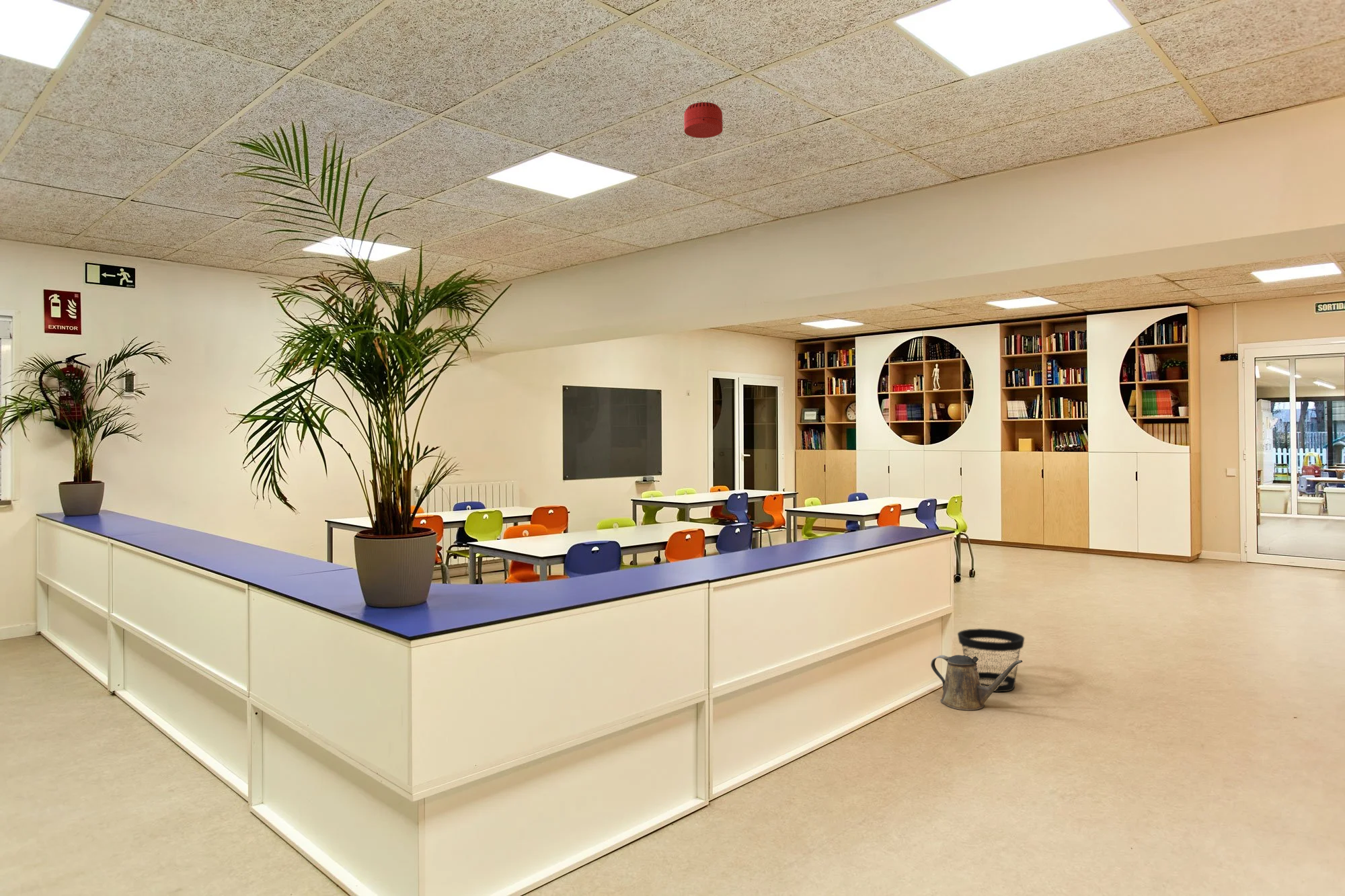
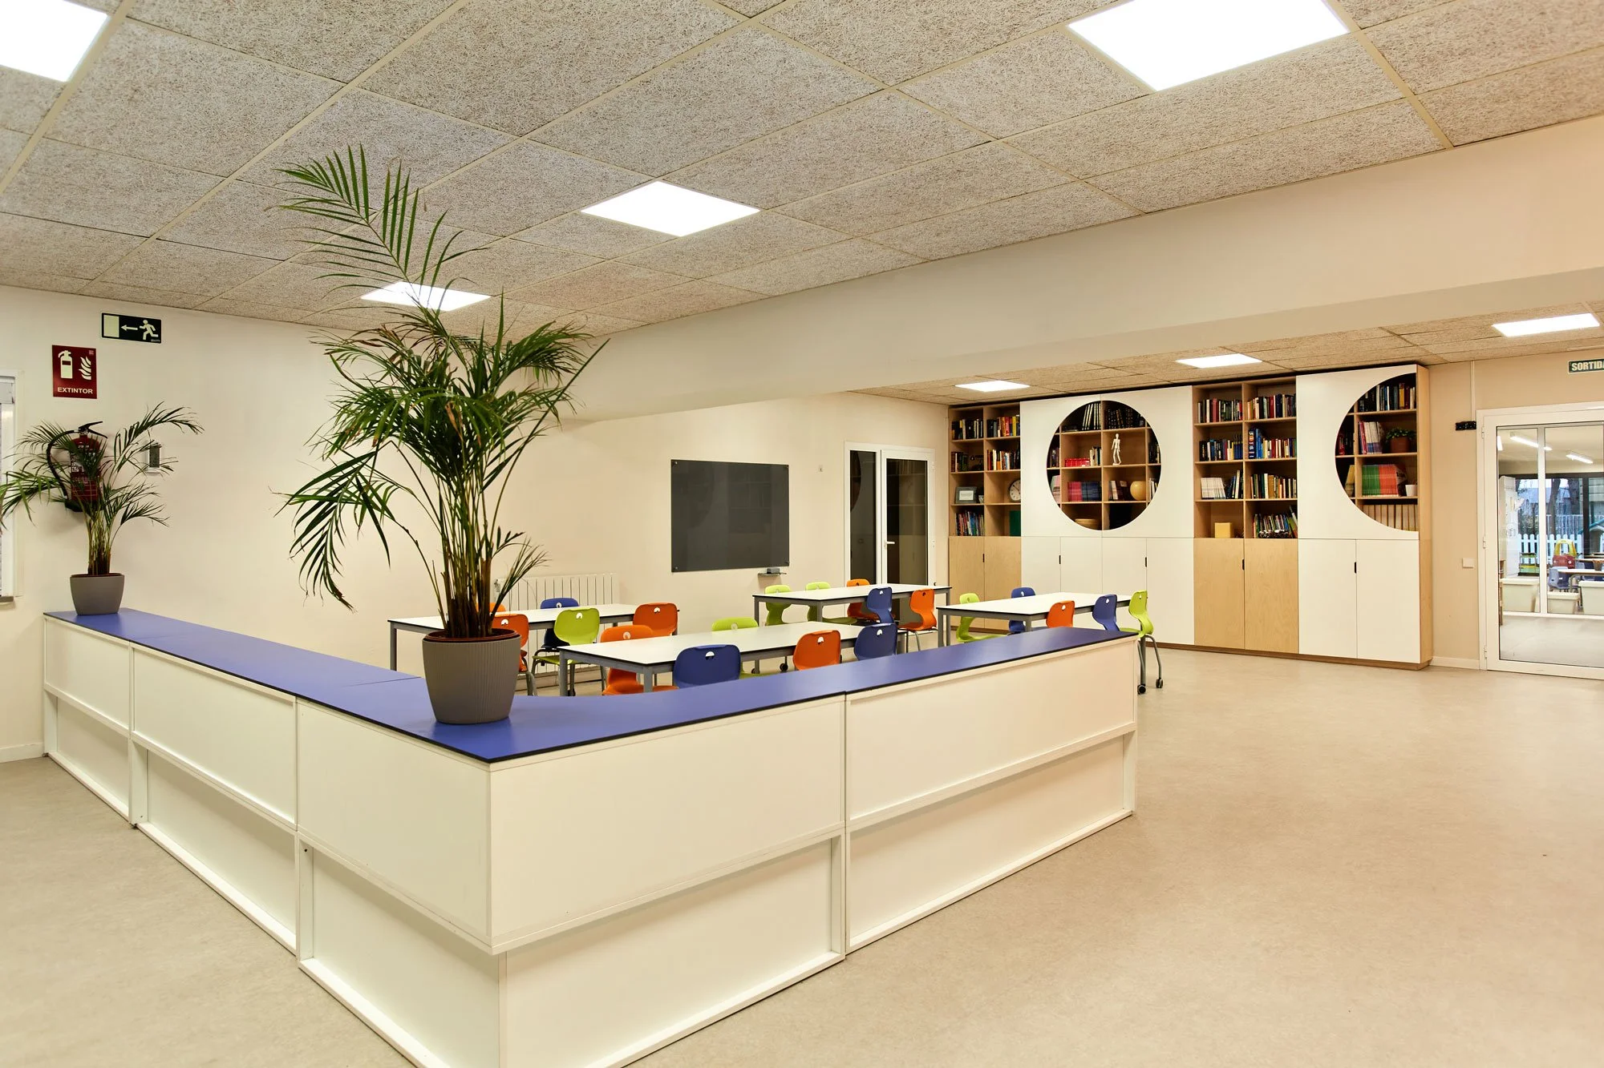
- watering can (975, 679)
- smoke detector (703, 119)
- wastebasket (991, 660)
